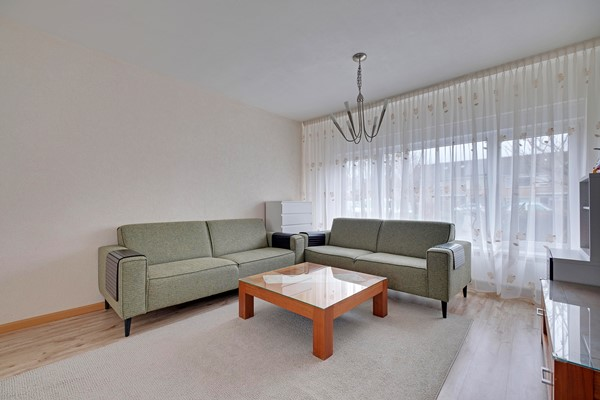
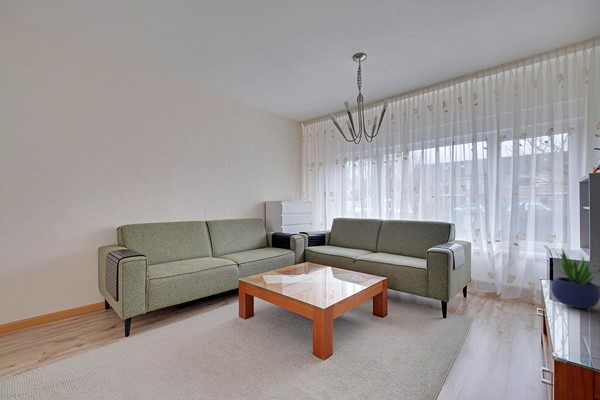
+ potted plant (578, 278)
